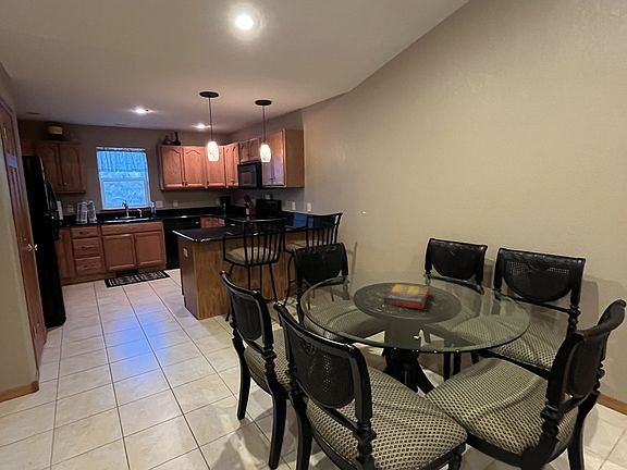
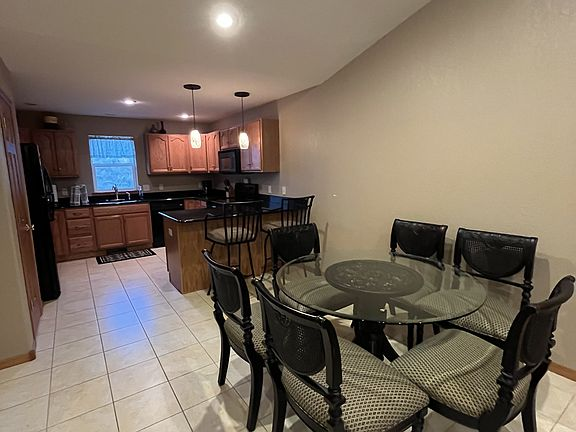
- game compilation box (407, 295)
